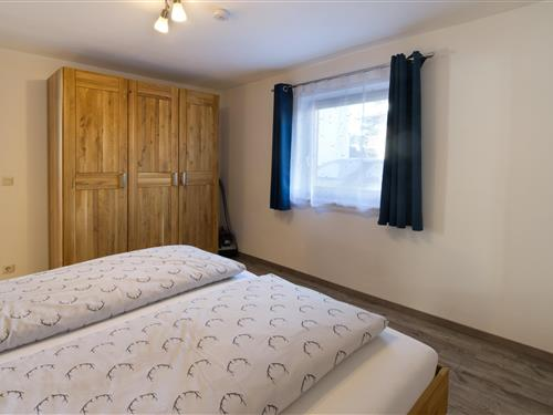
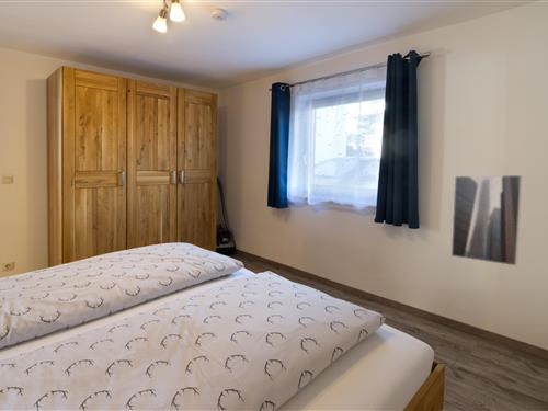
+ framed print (484, 218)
